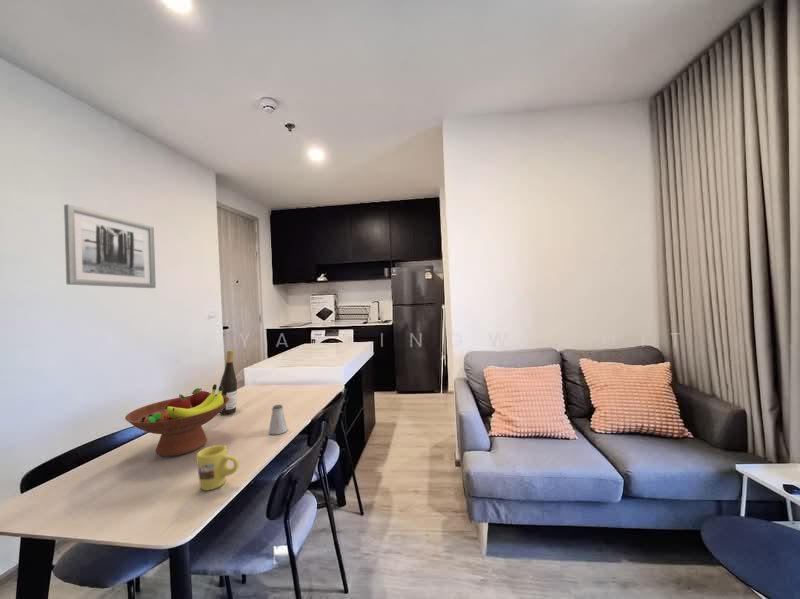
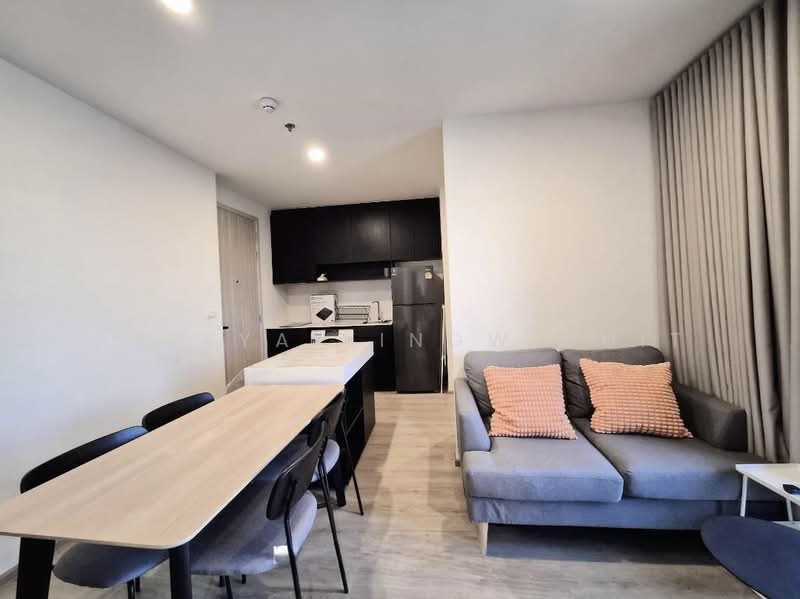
- wine bottle (227, 381)
- mug (218, 467)
- saltshaker (278, 418)
- wall art (115, 251)
- fruit bowl (181, 419)
